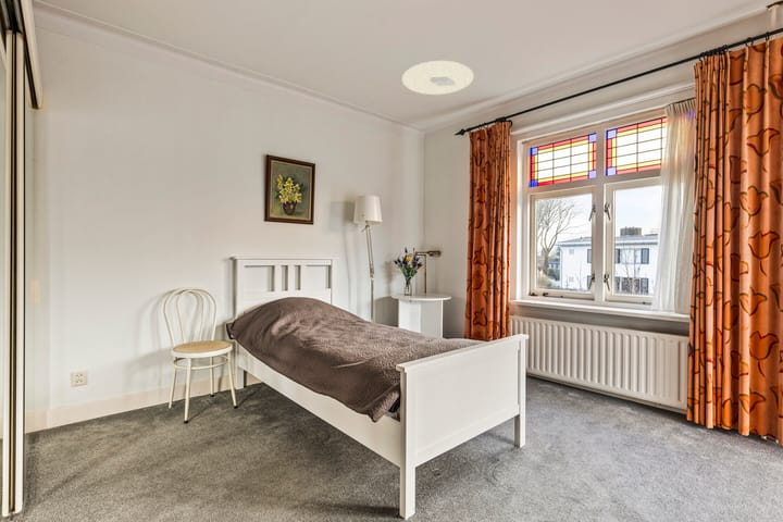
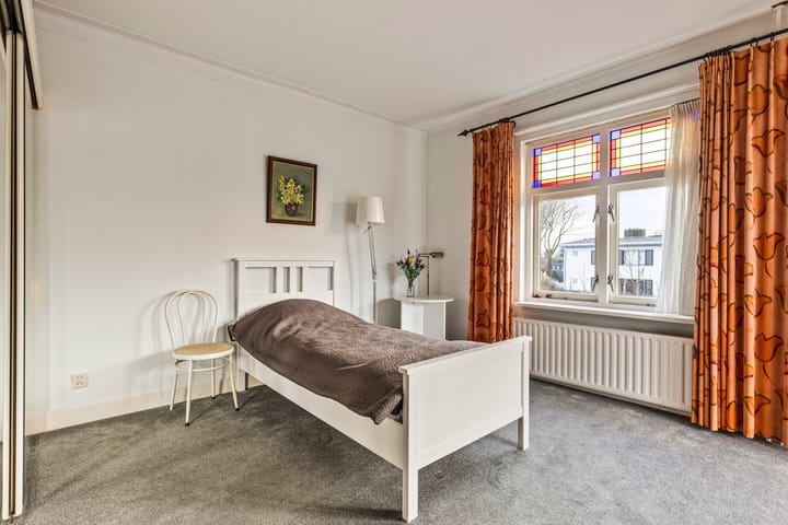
- ceiling light (437, 75)
